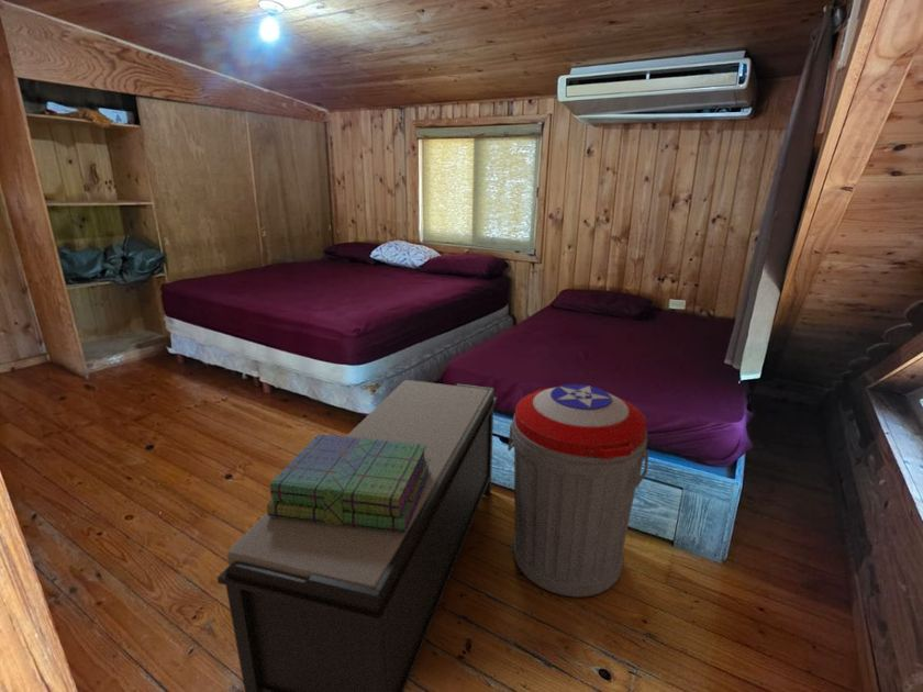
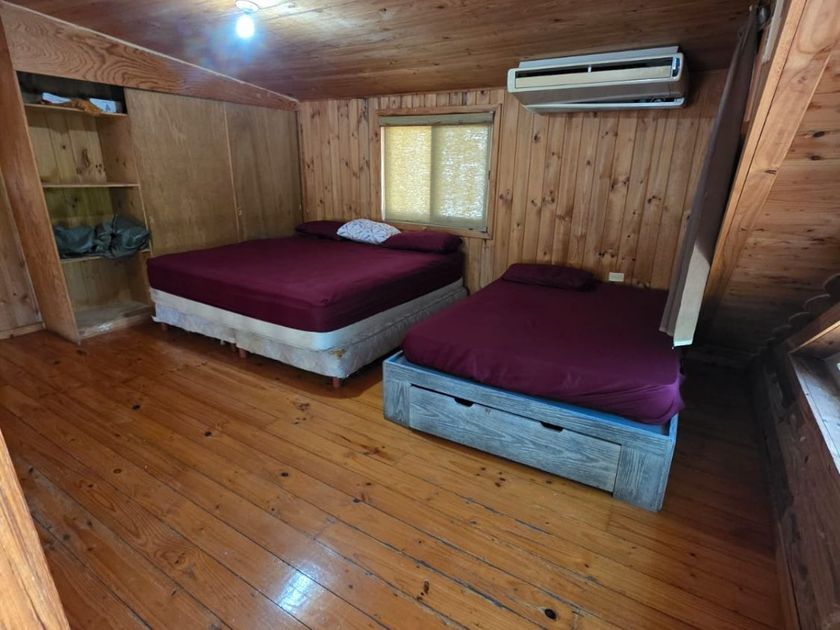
- trash can (572, 480)
- stack of books (354, 477)
- bench (411, 518)
